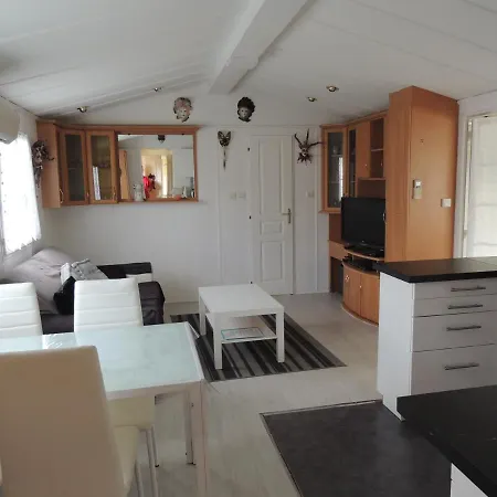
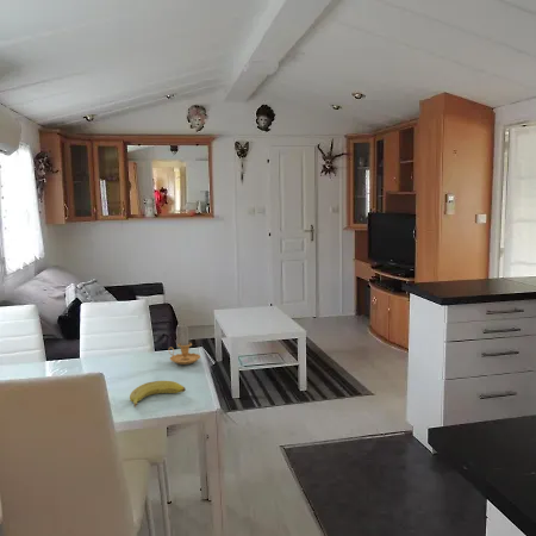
+ candle (181, 342)
+ fruit (156, 393)
